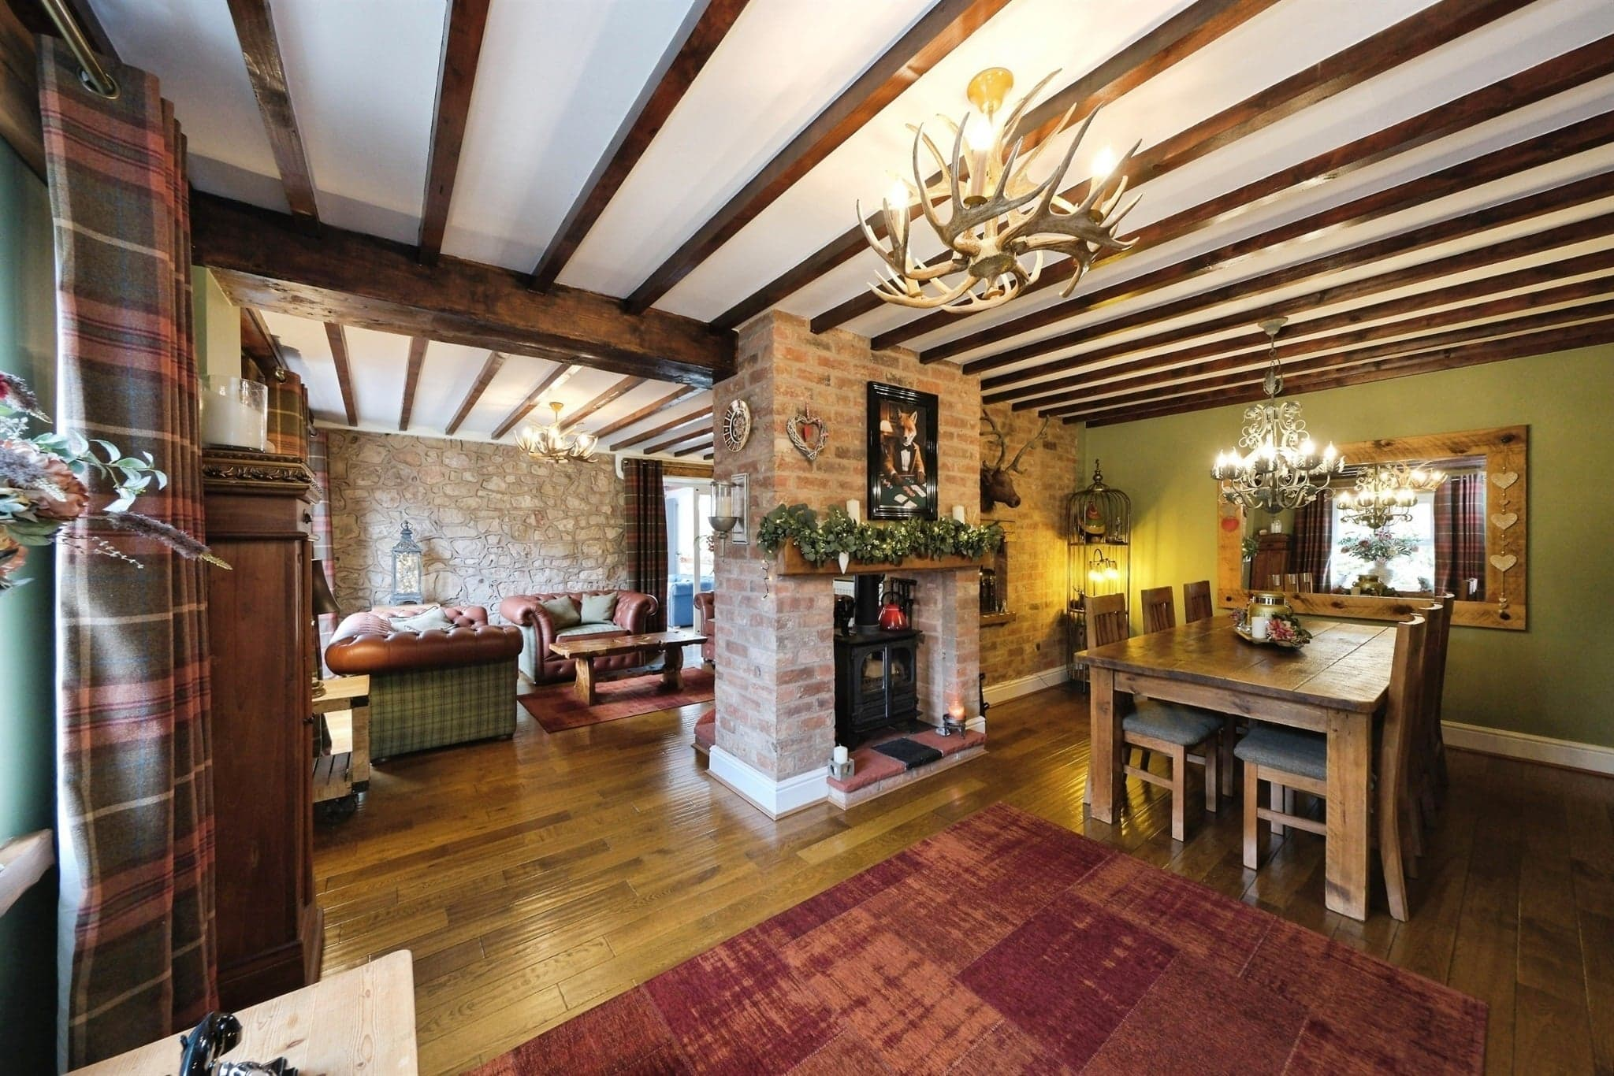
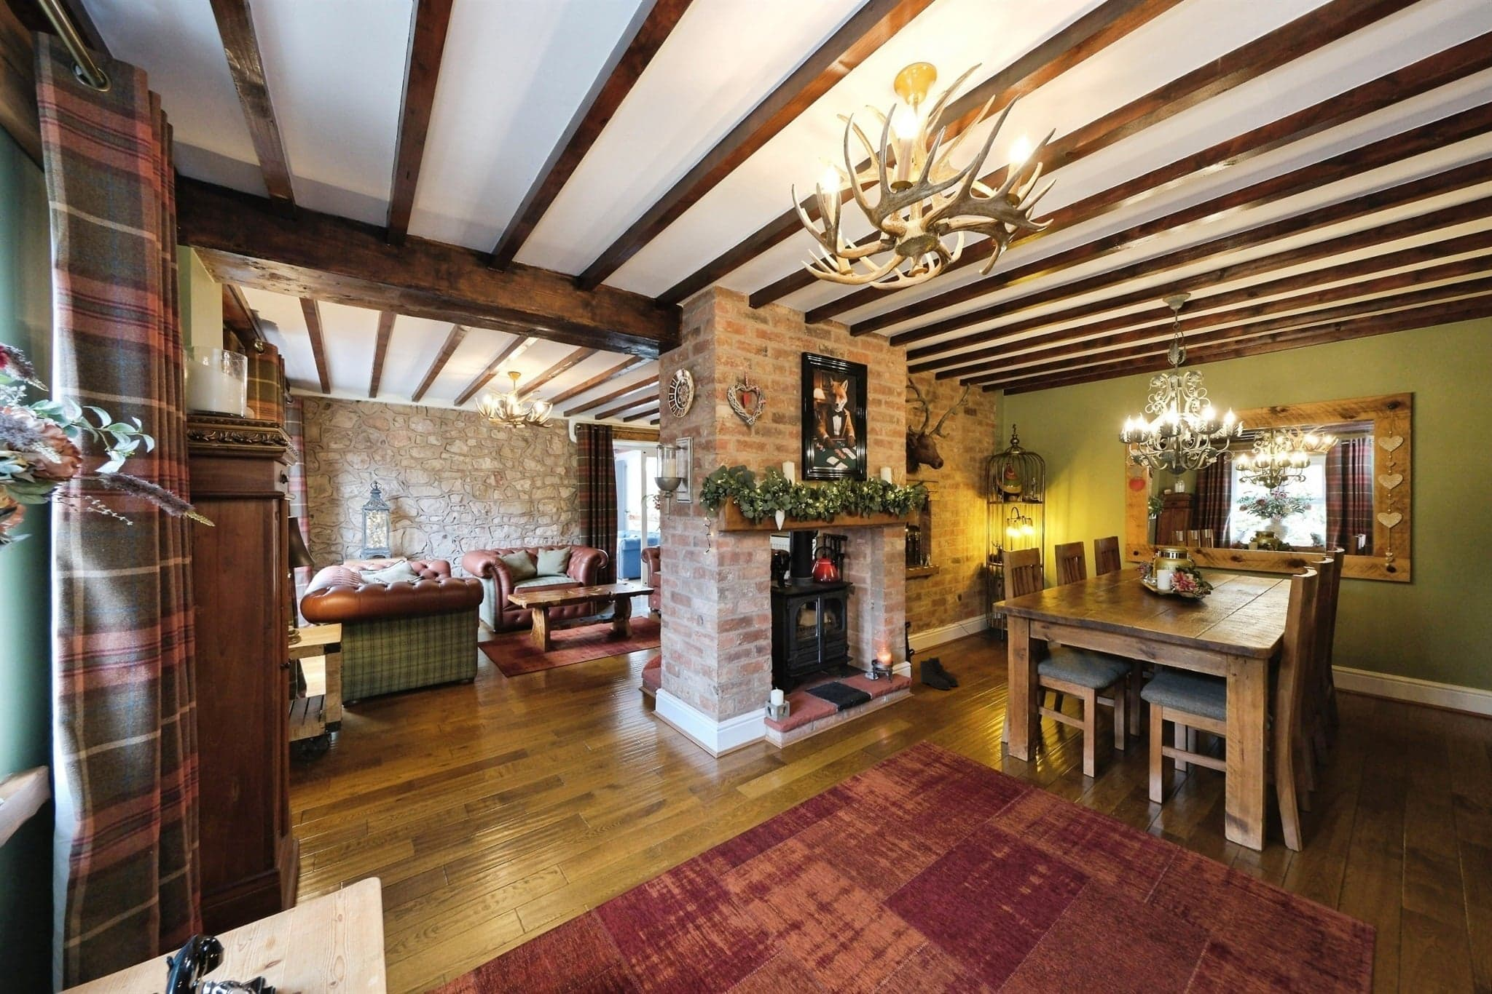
+ boots (938, 671)
